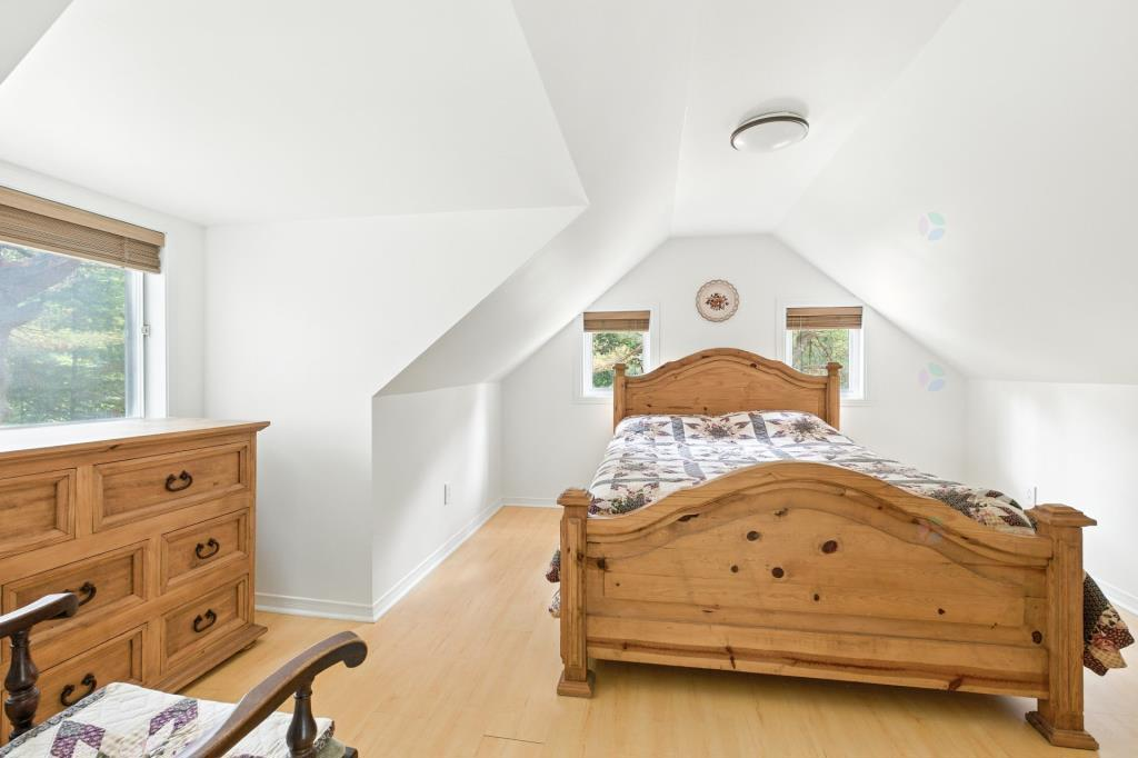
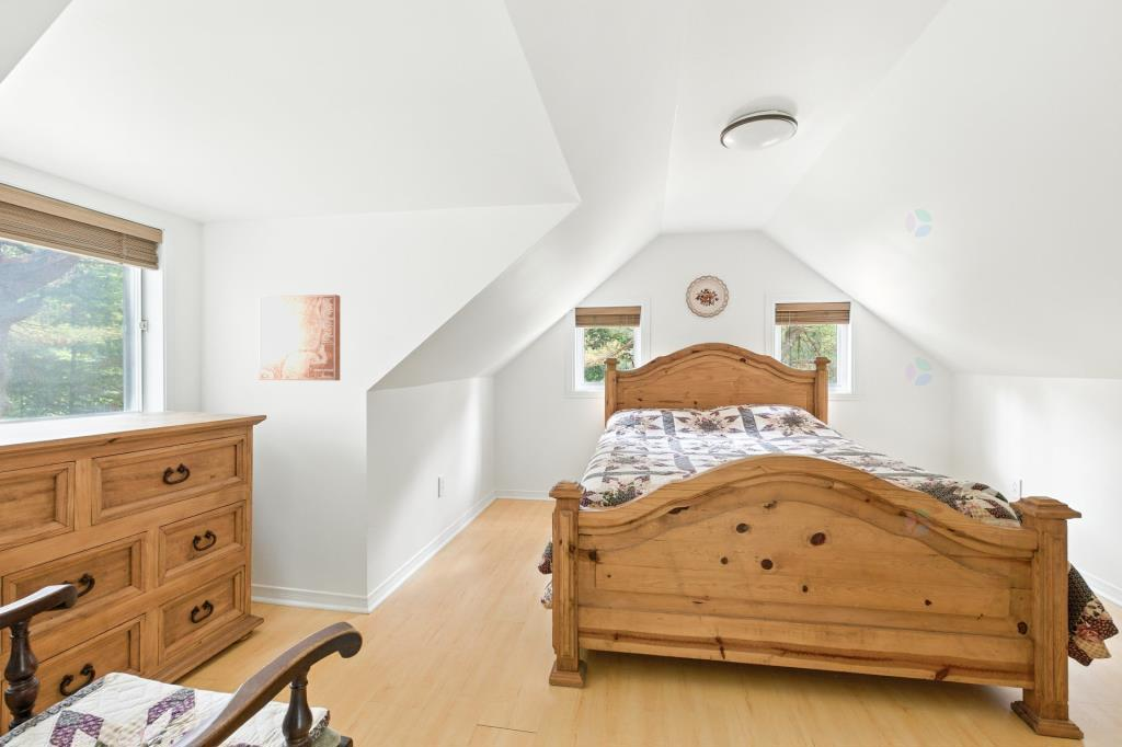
+ wall art (299, 337)
